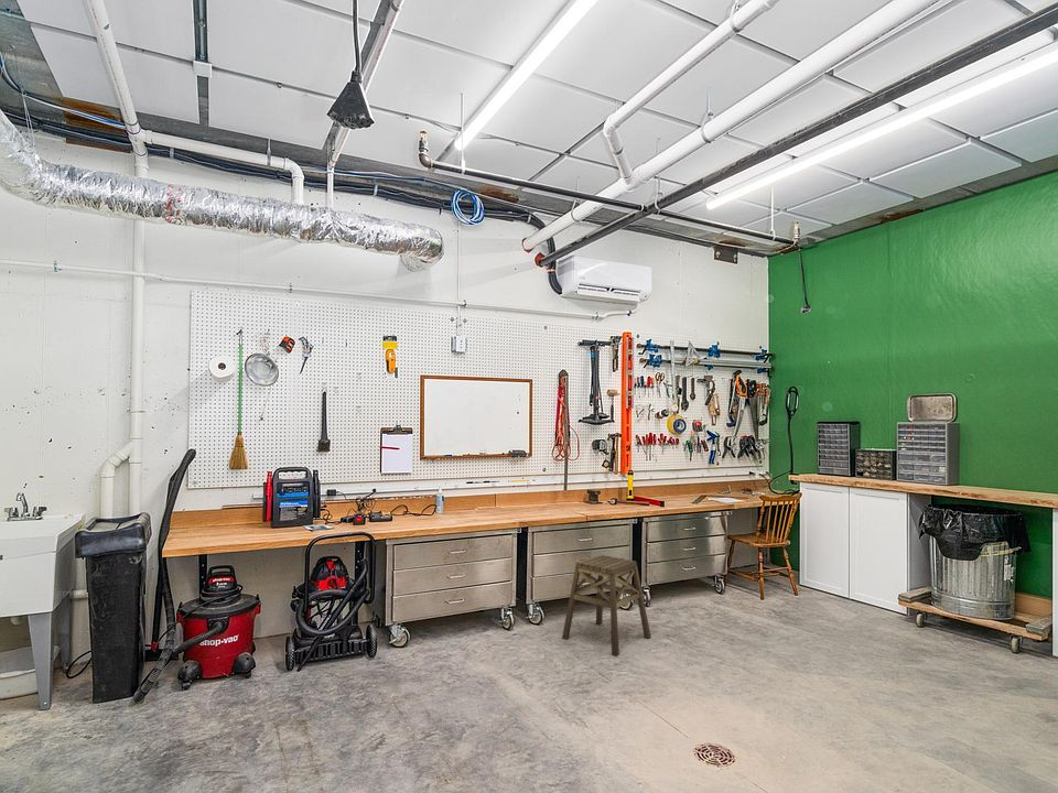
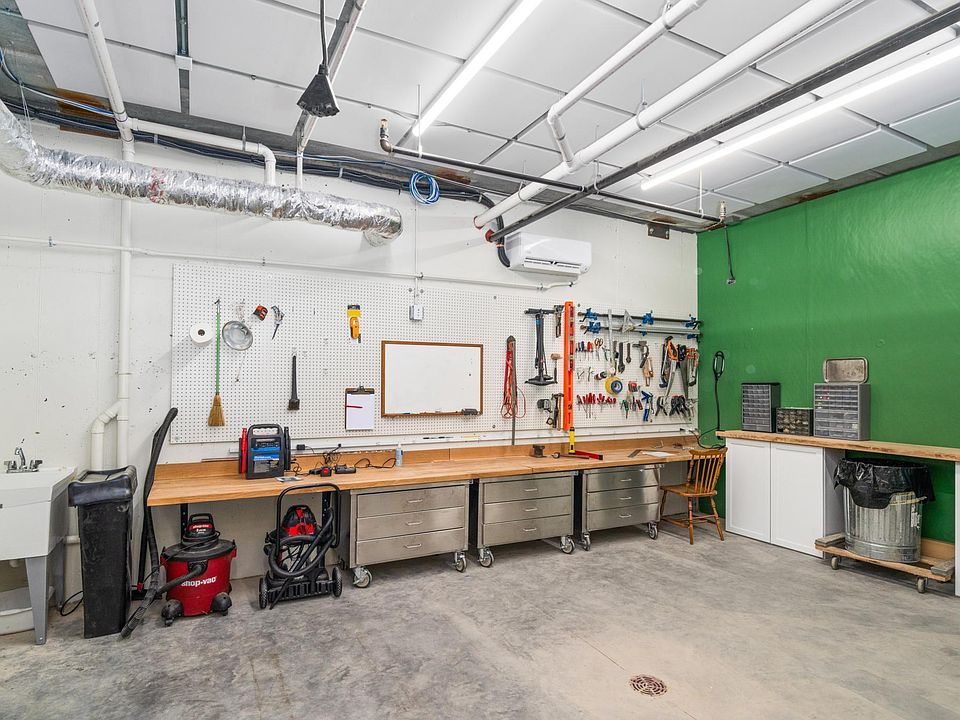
- stool (606, 599)
